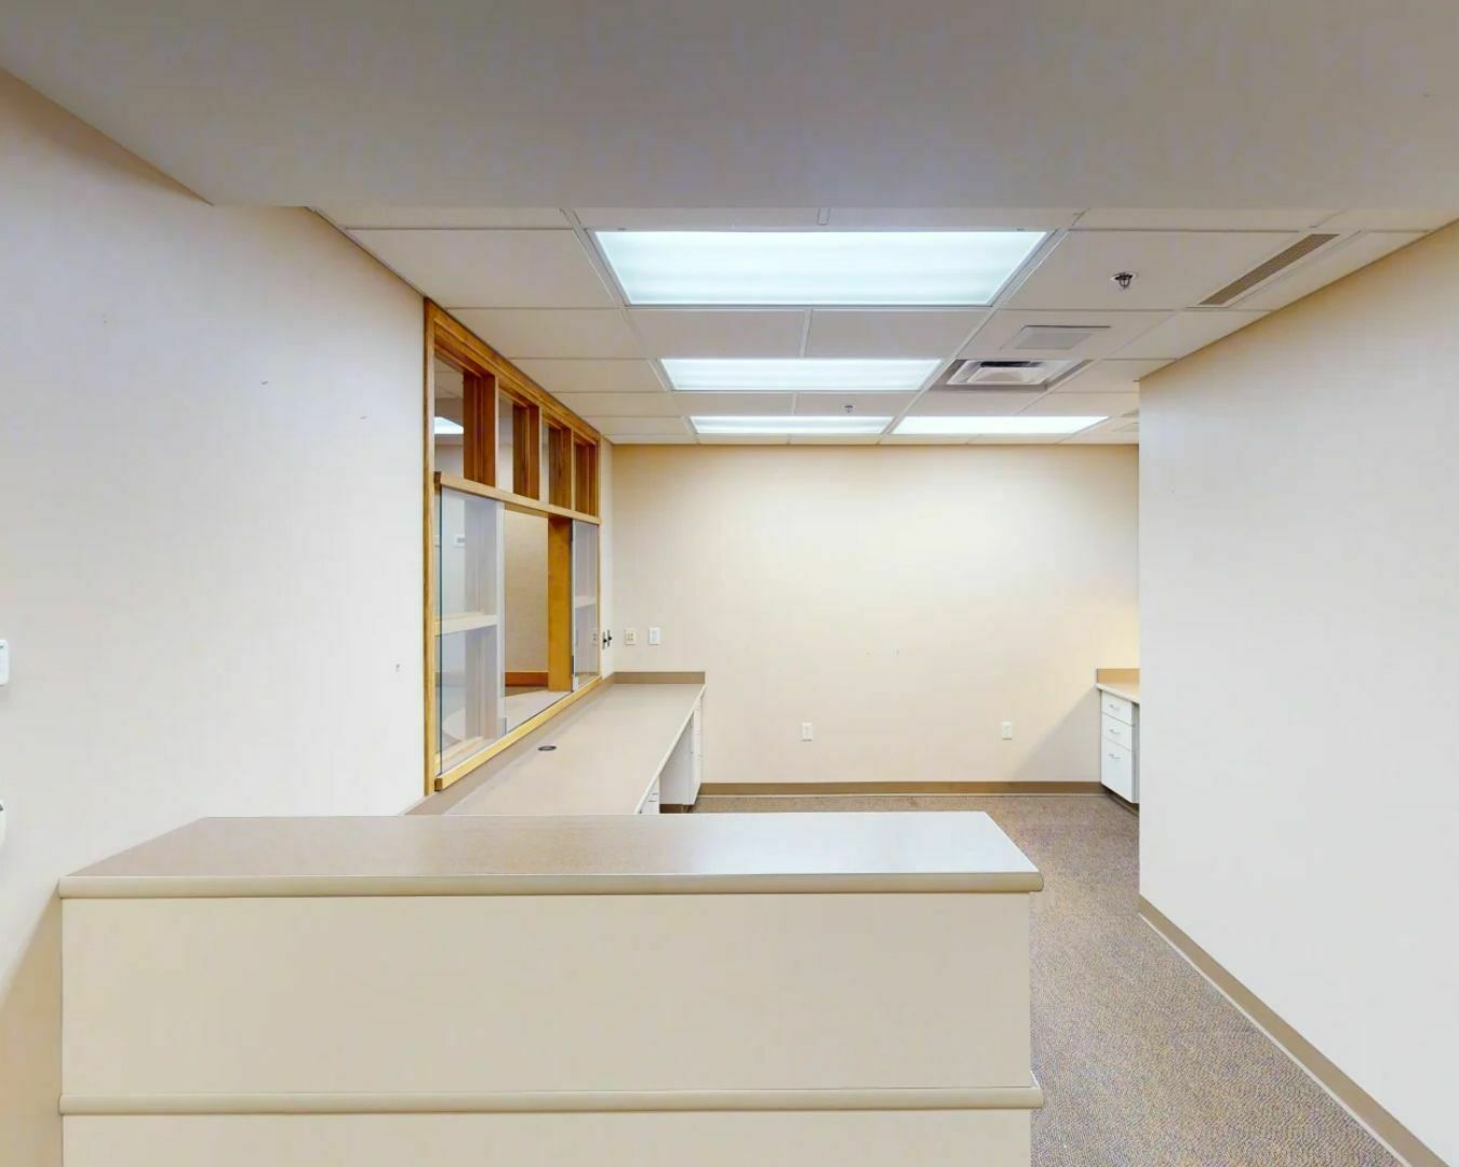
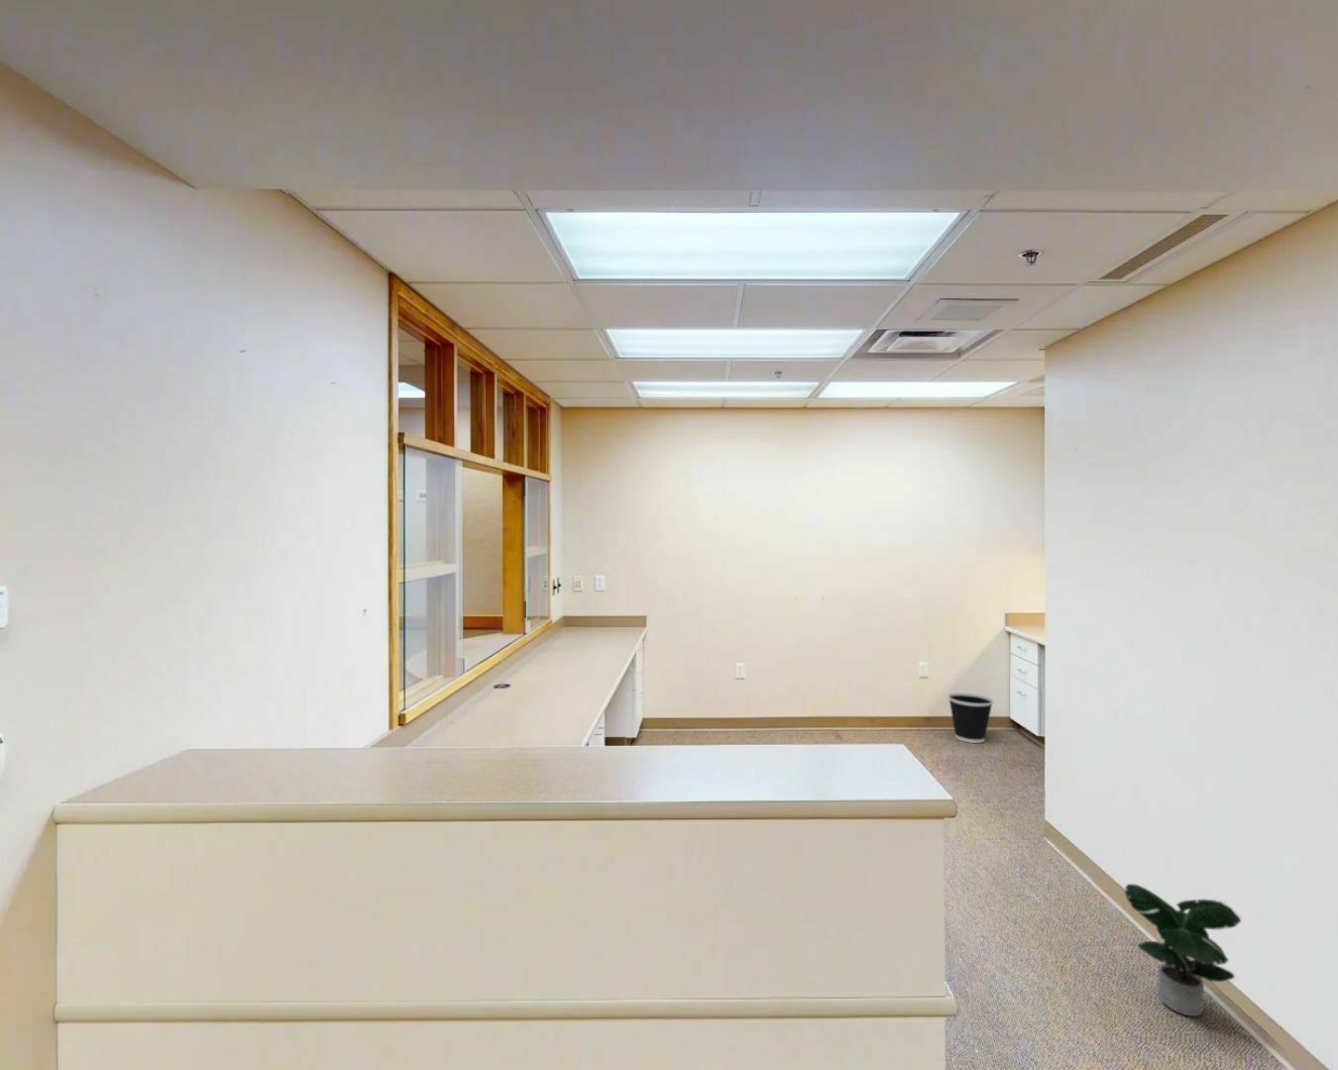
+ wastebasket (969, 718)
+ potted plant (1185, 956)
